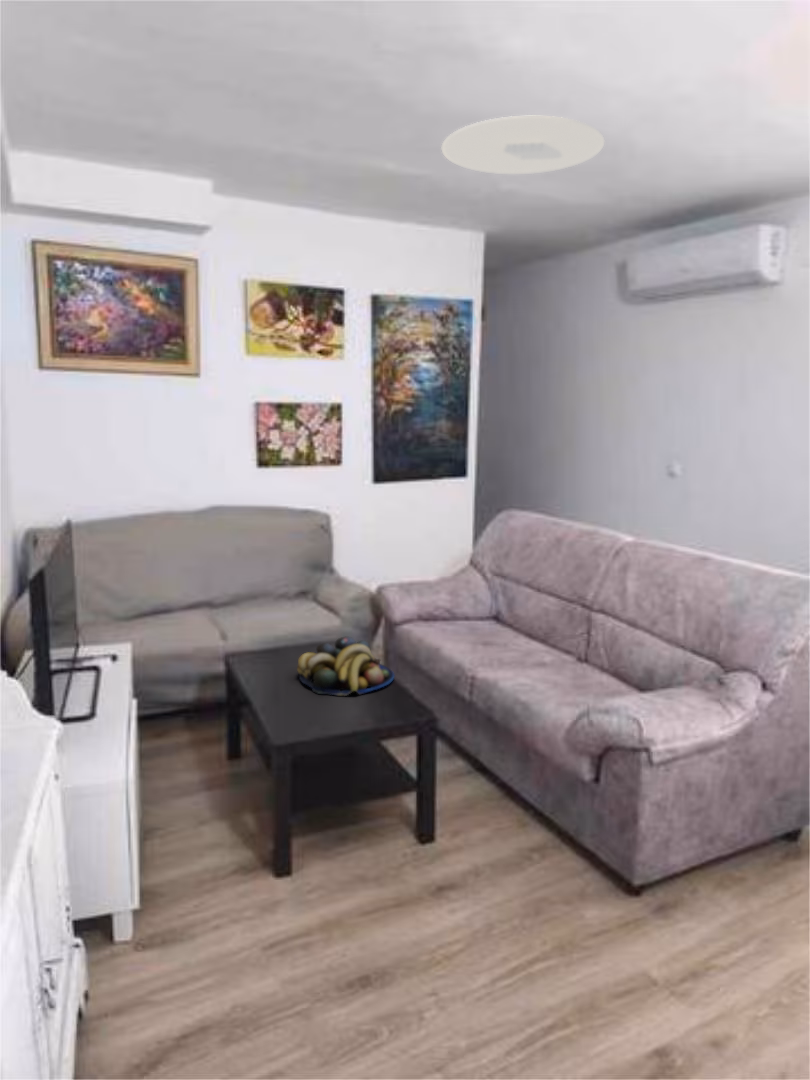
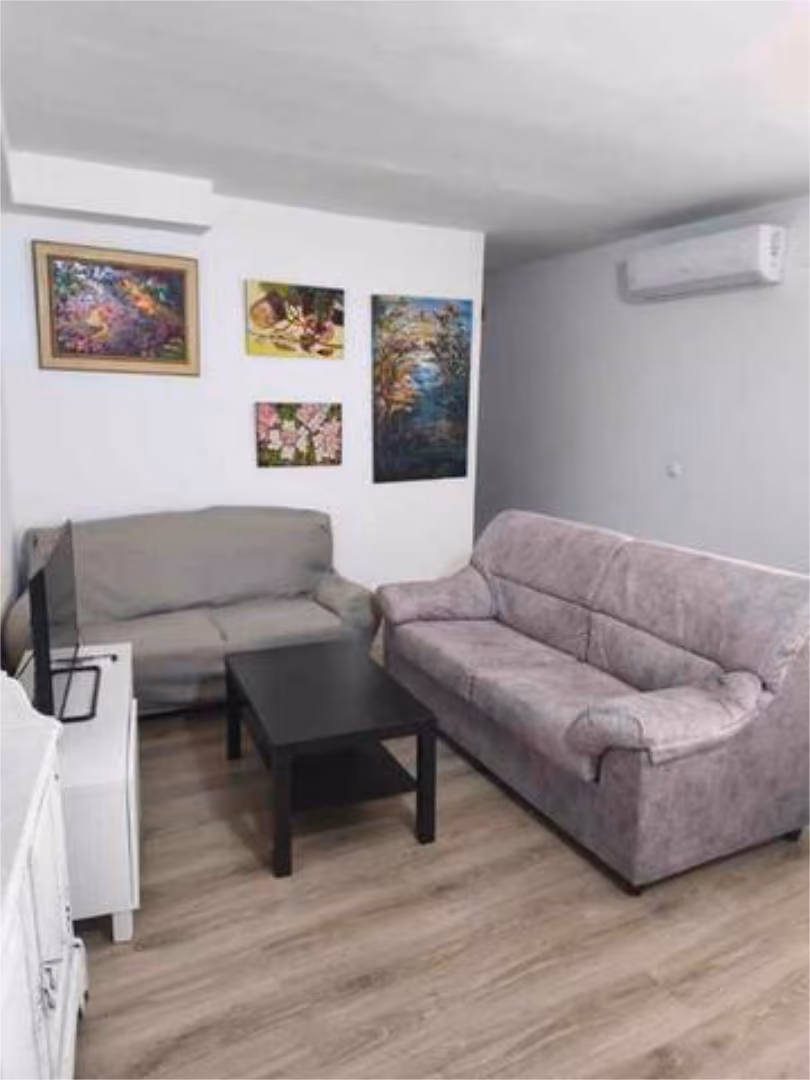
- ceiling light (522, 140)
- fruit bowl (347, 660)
